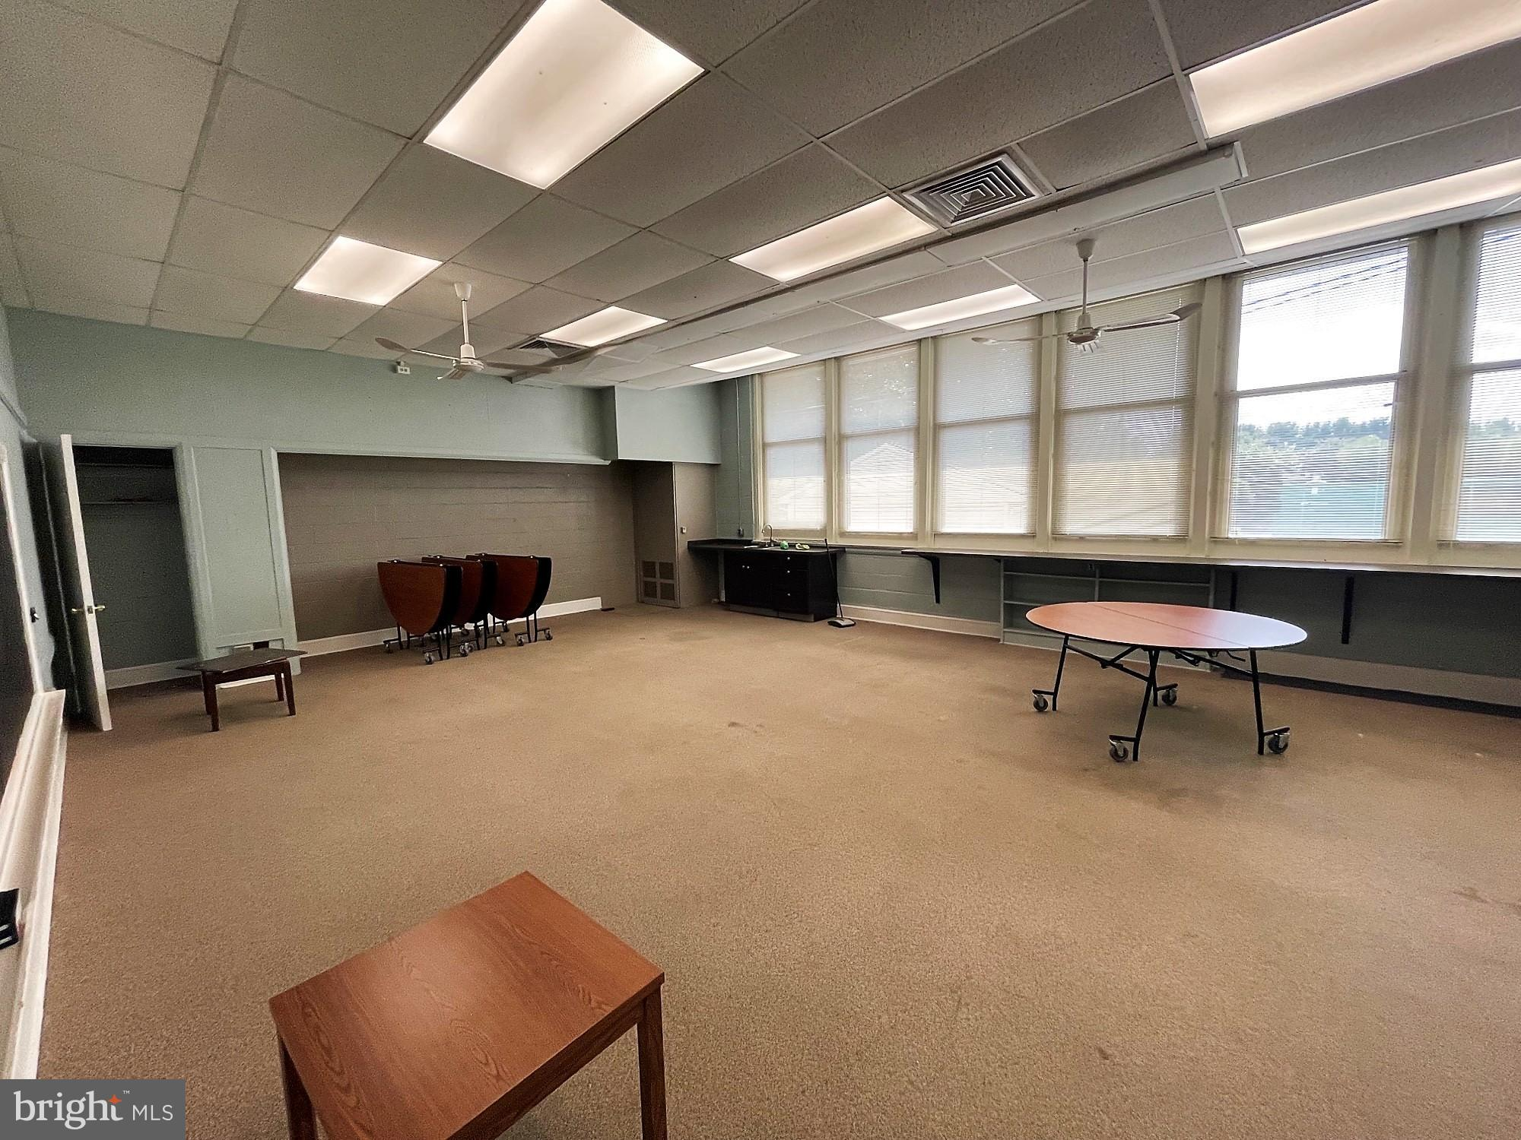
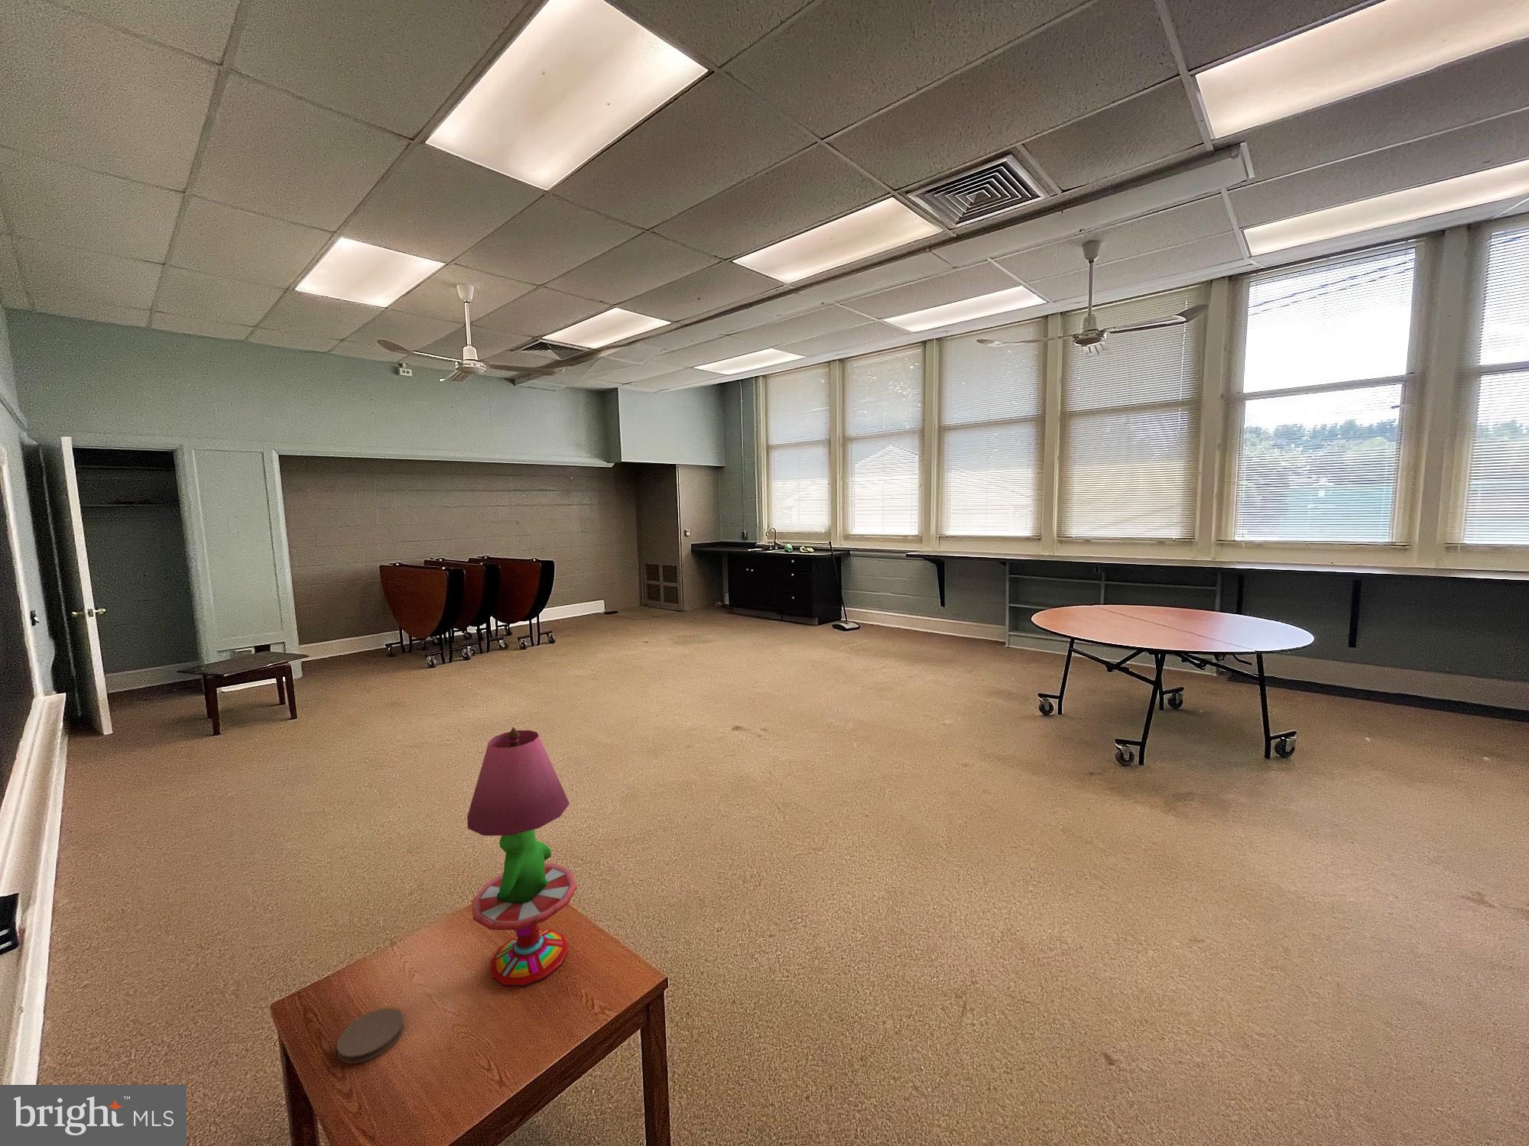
+ coaster (371, 1034)
+ table lamp (521, 845)
